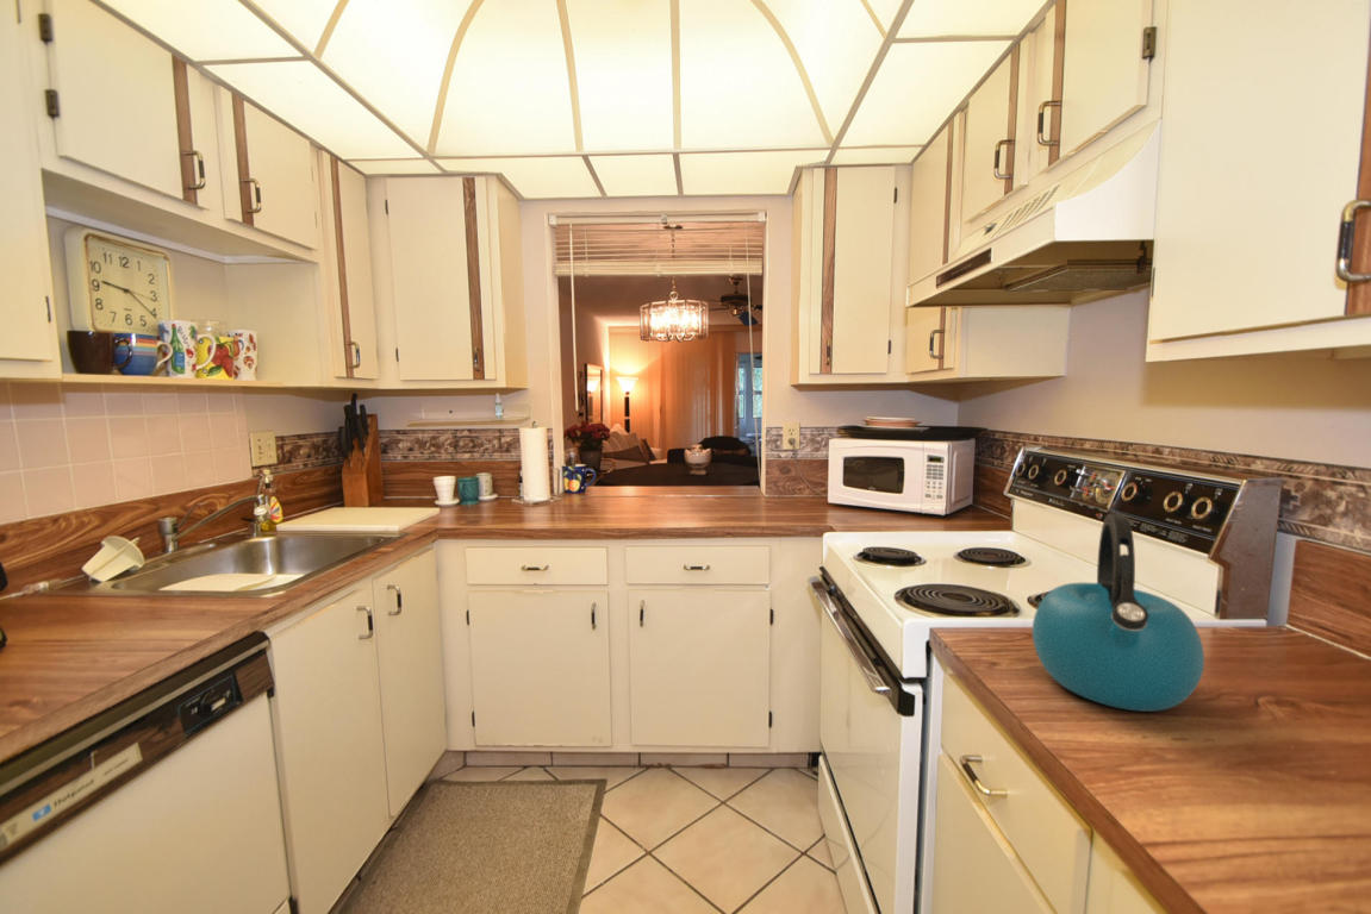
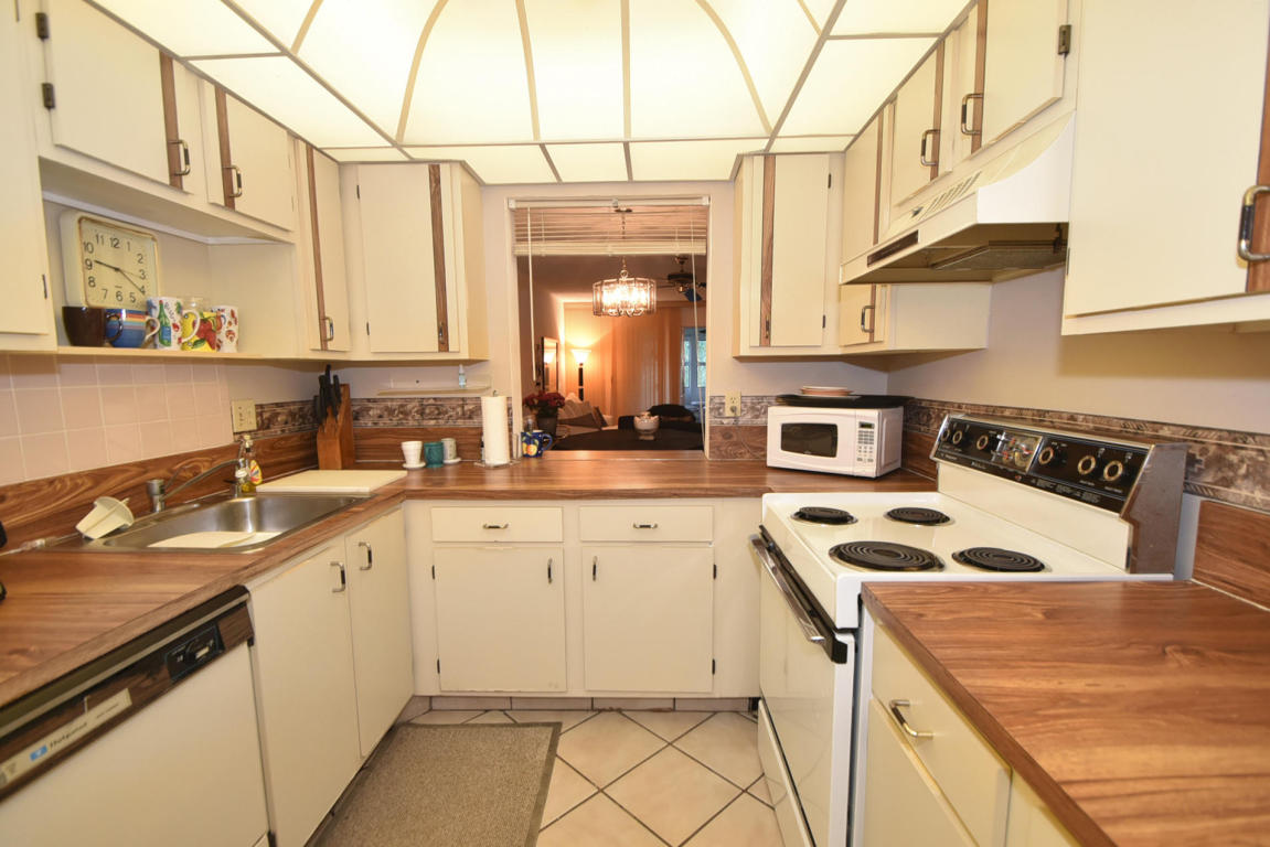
- kettle (1115, 606)
